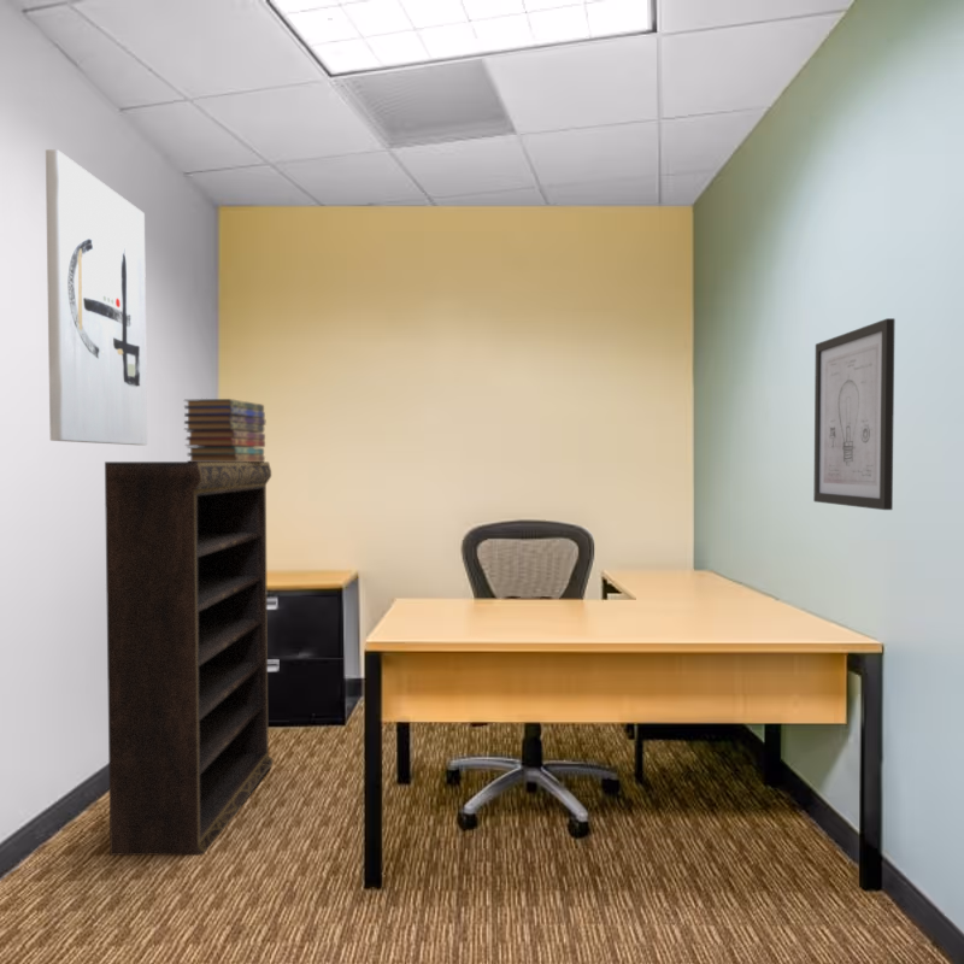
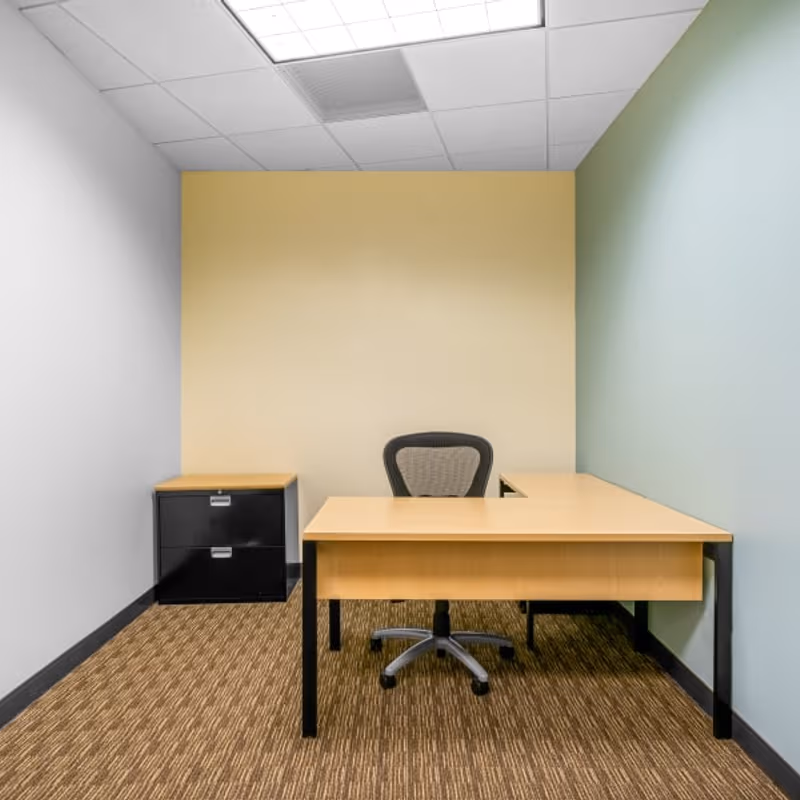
- book stack (225, 431)
- wall art (850, 418)
- bookshelf (201, 634)
- wall art (101, 313)
